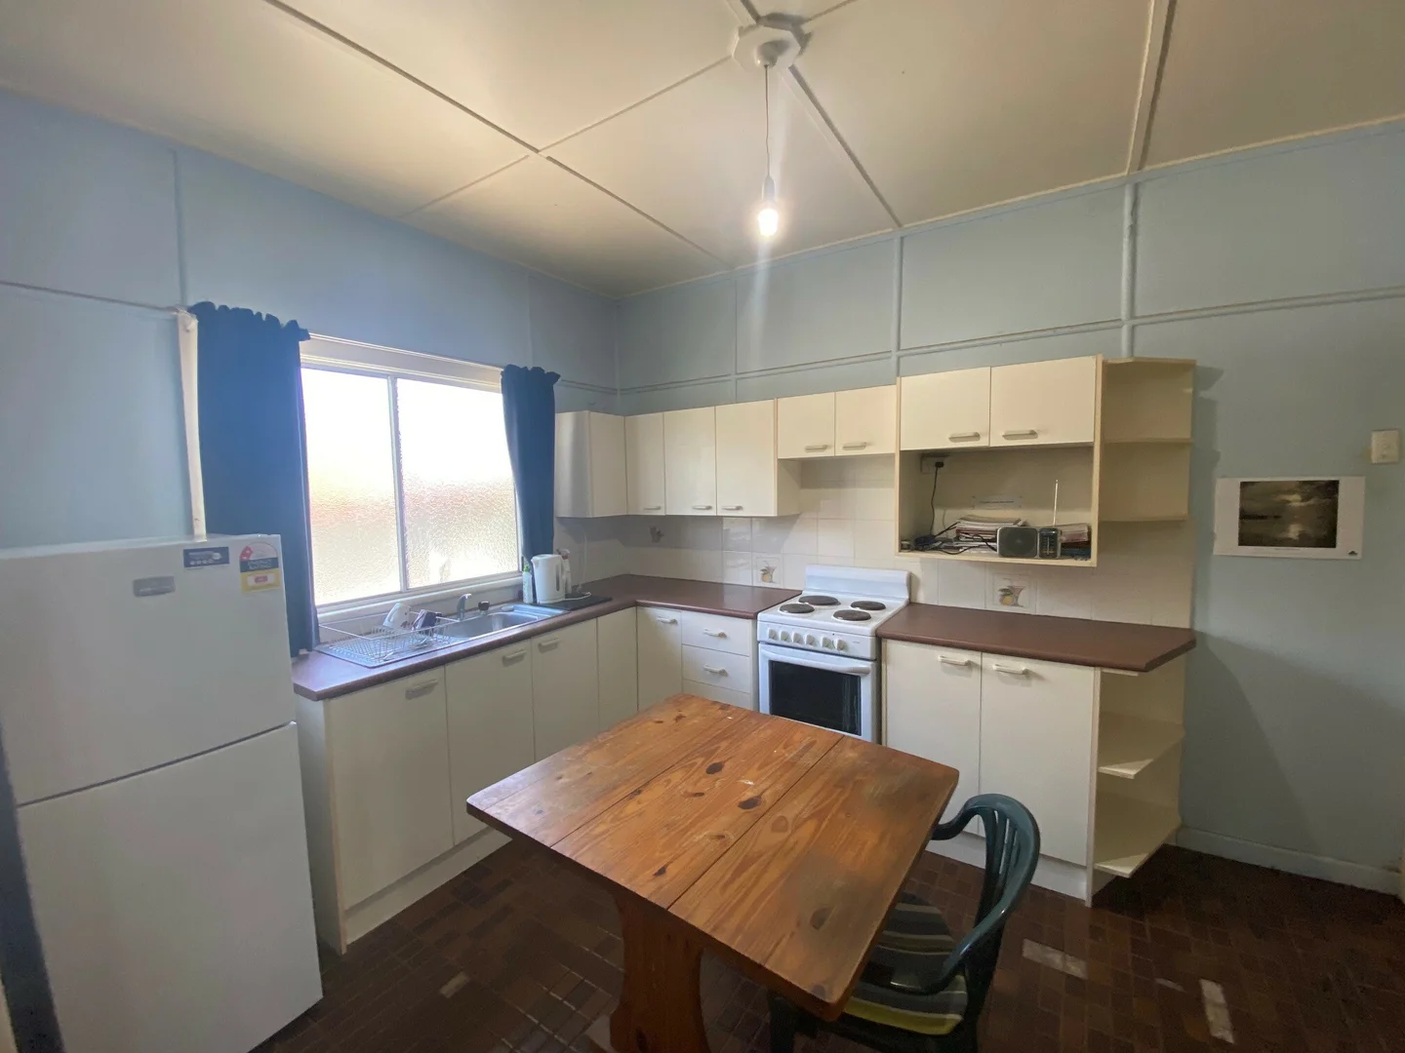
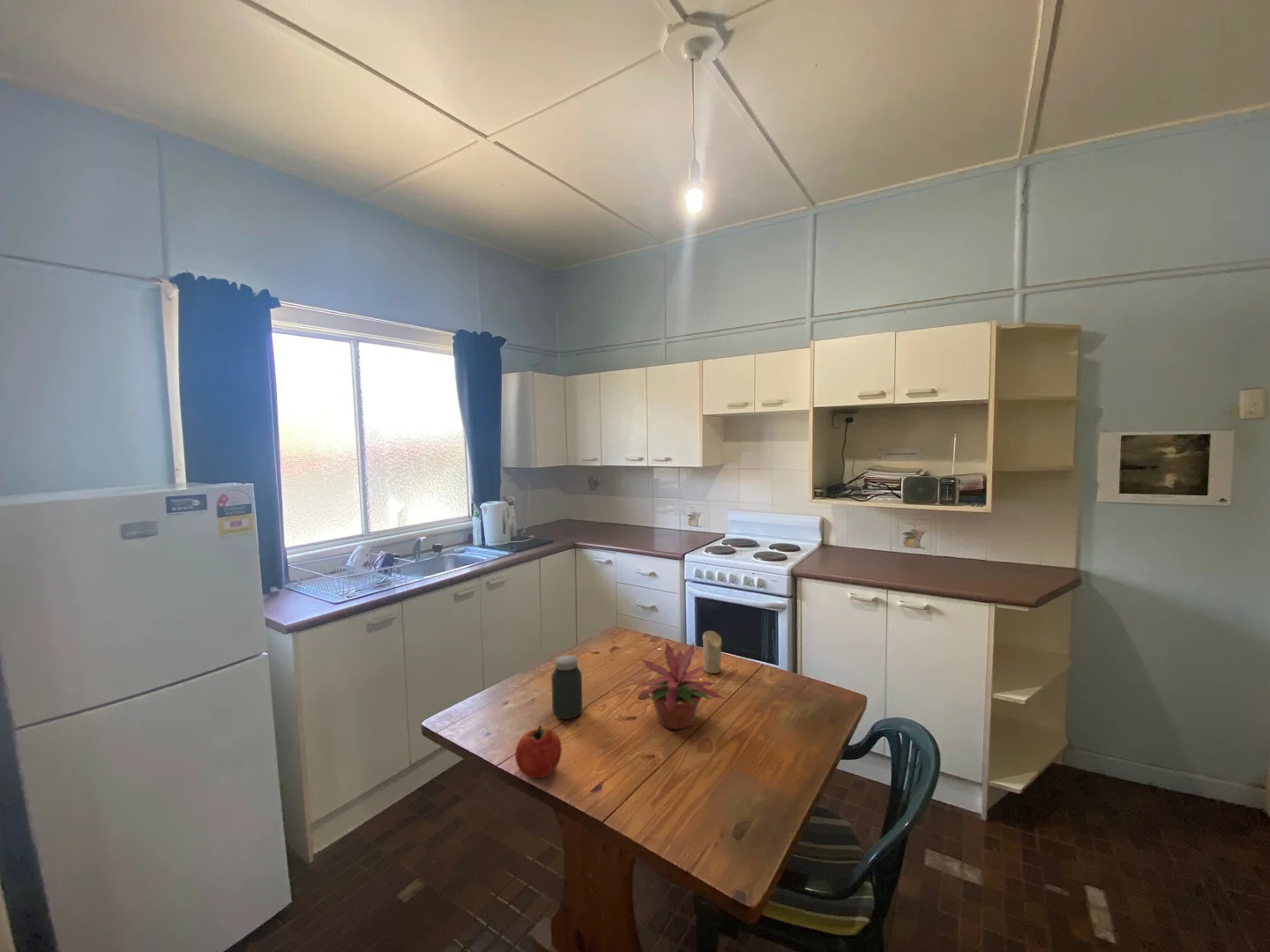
+ candle (712, 651)
+ jar (566, 686)
+ potted plant (676, 681)
+ apple (538, 750)
